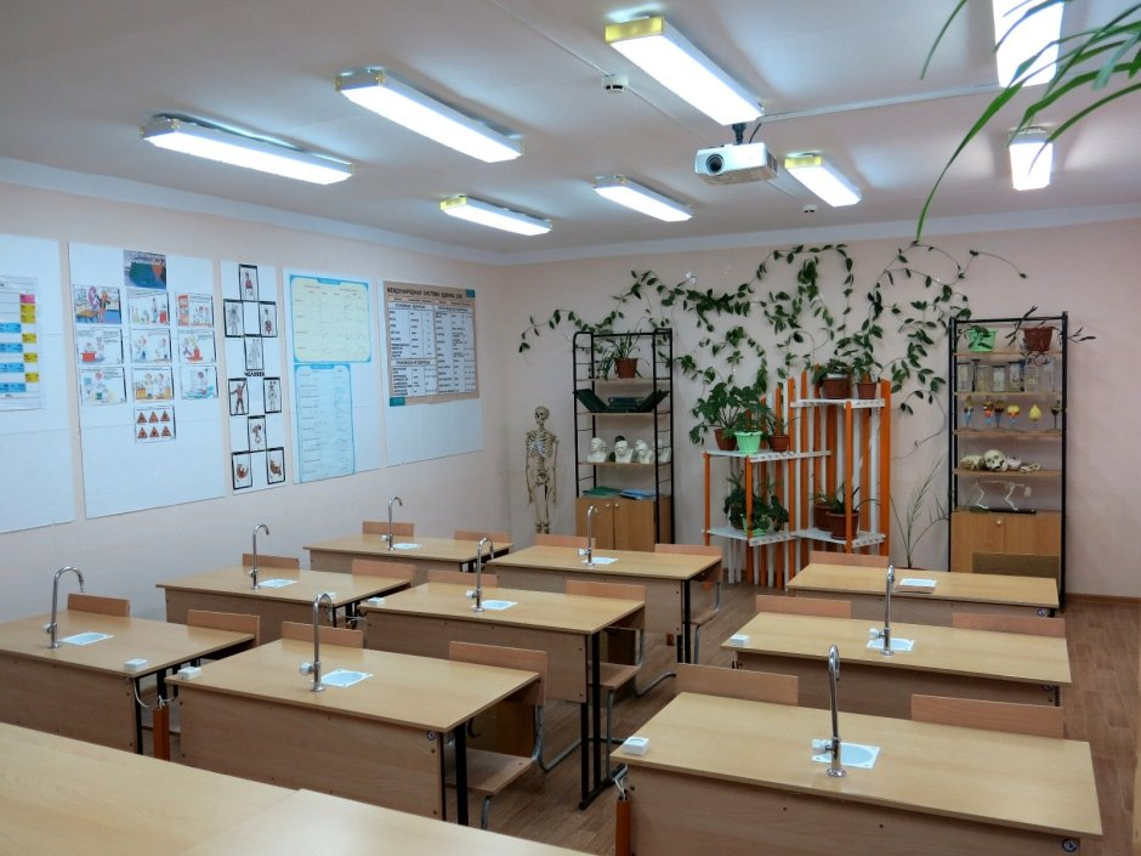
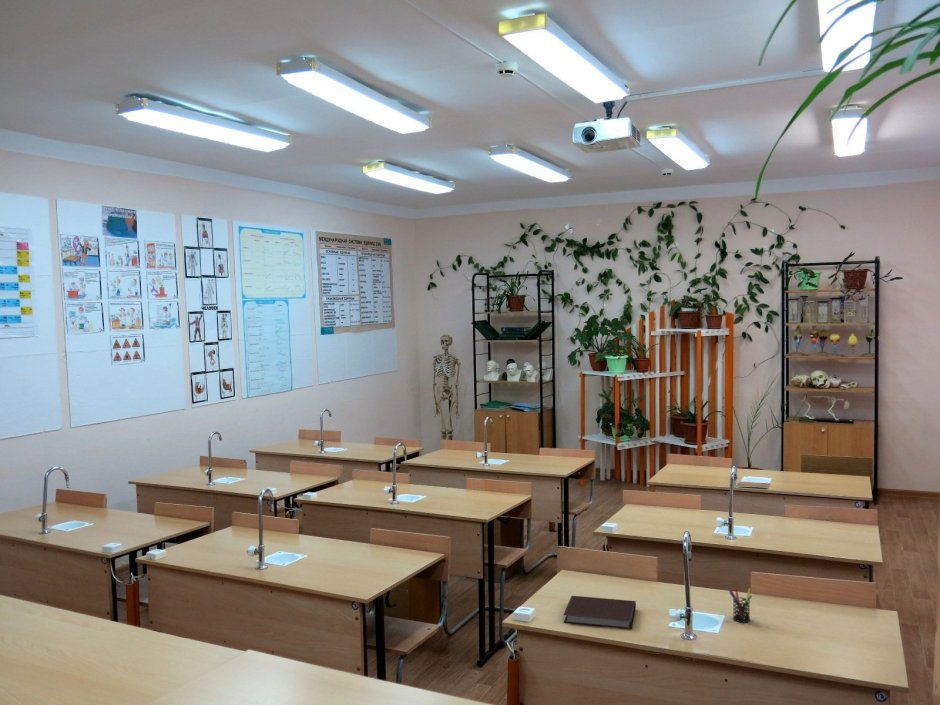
+ notebook (600, 611)
+ pen holder (742, 603)
